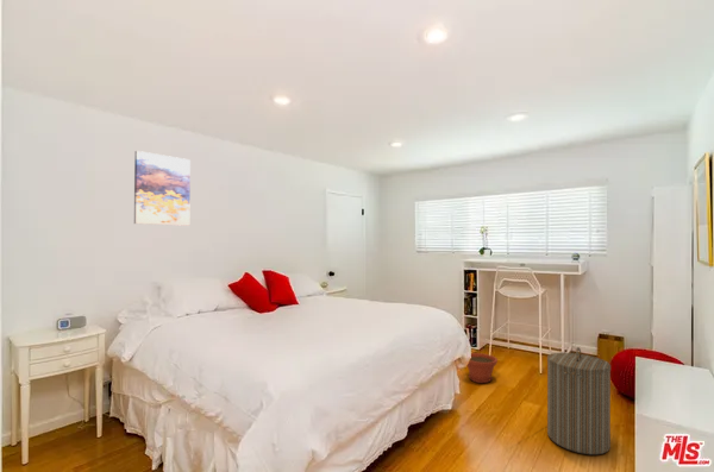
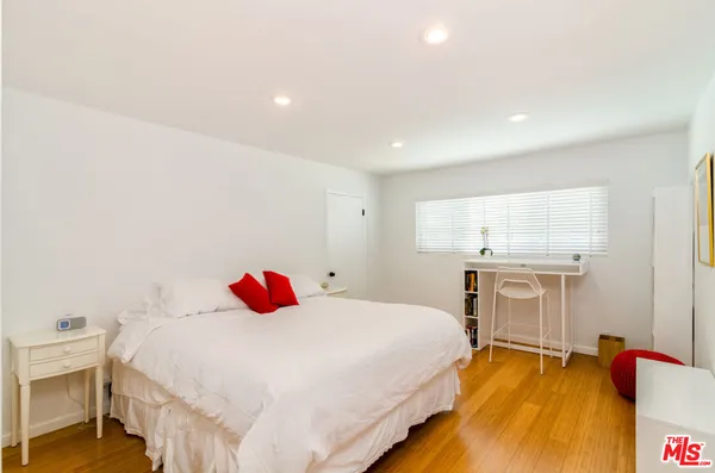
- plant pot (480, 369)
- wall art (163, 189)
- laundry hamper (577, 394)
